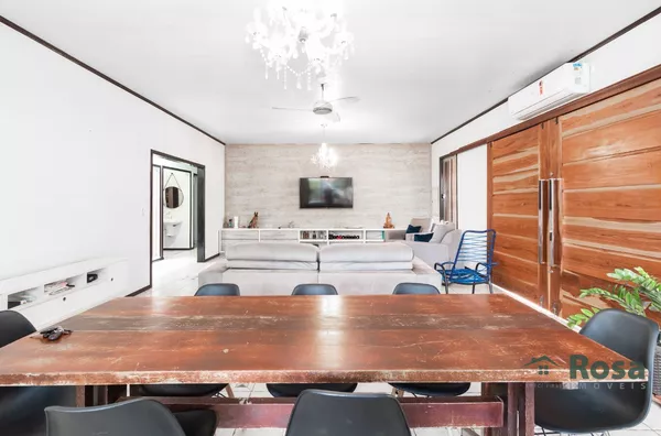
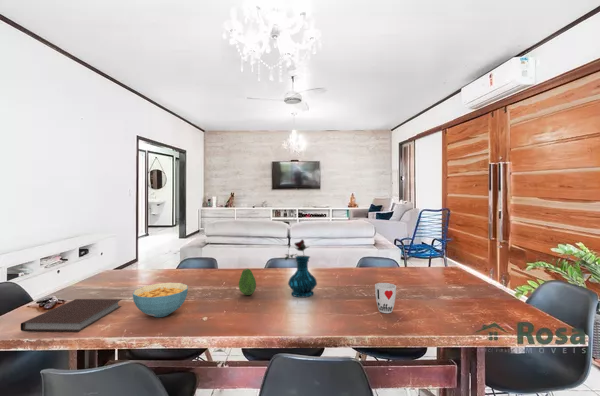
+ vase (300, 267)
+ cereal bowl (161, 301)
+ cup (385, 298)
+ fruit (247, 281)
+ notebook (76, 313)
